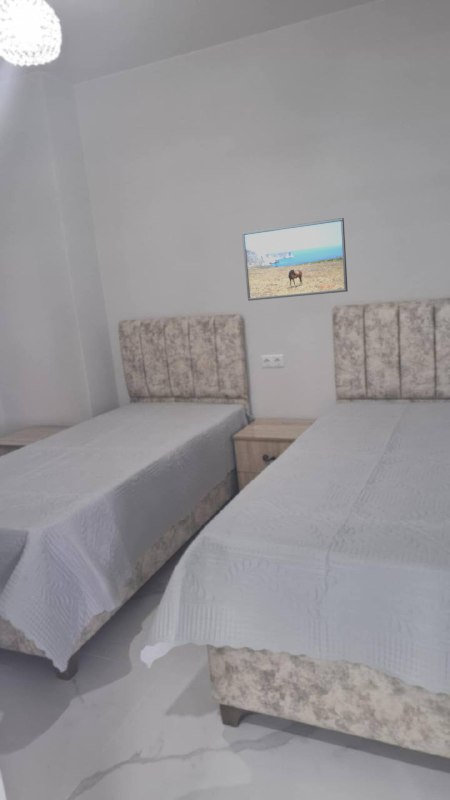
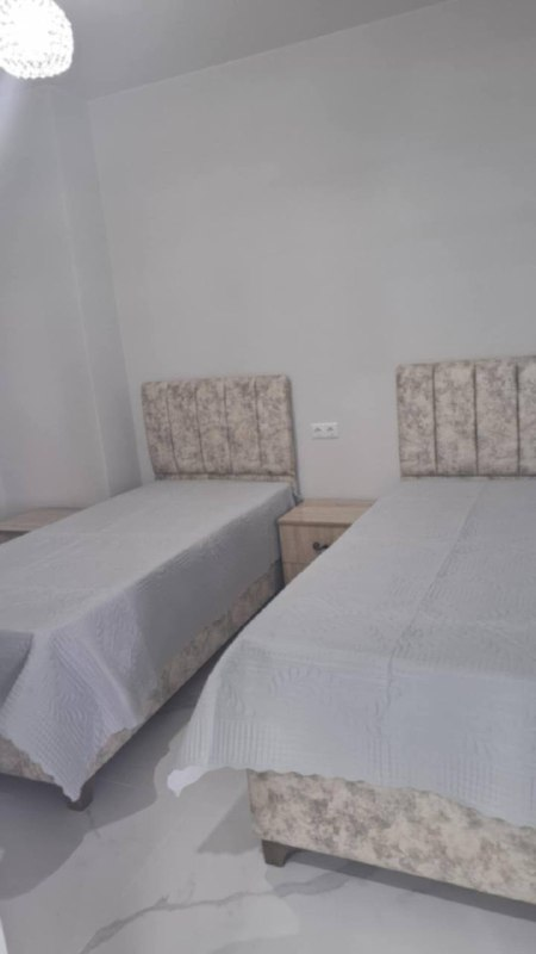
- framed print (293, 261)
